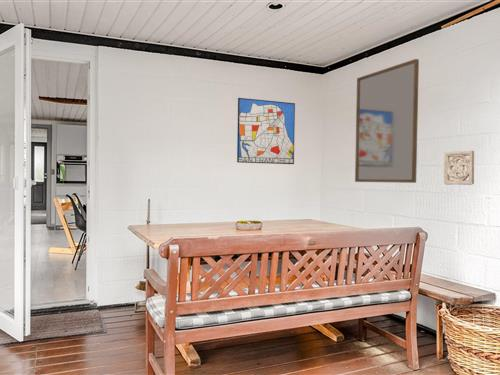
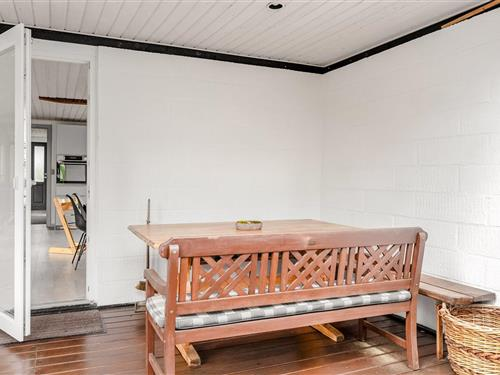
- wall art (266, 132)
- wall ornament (459, 168)
- home mirror (384, 126)
